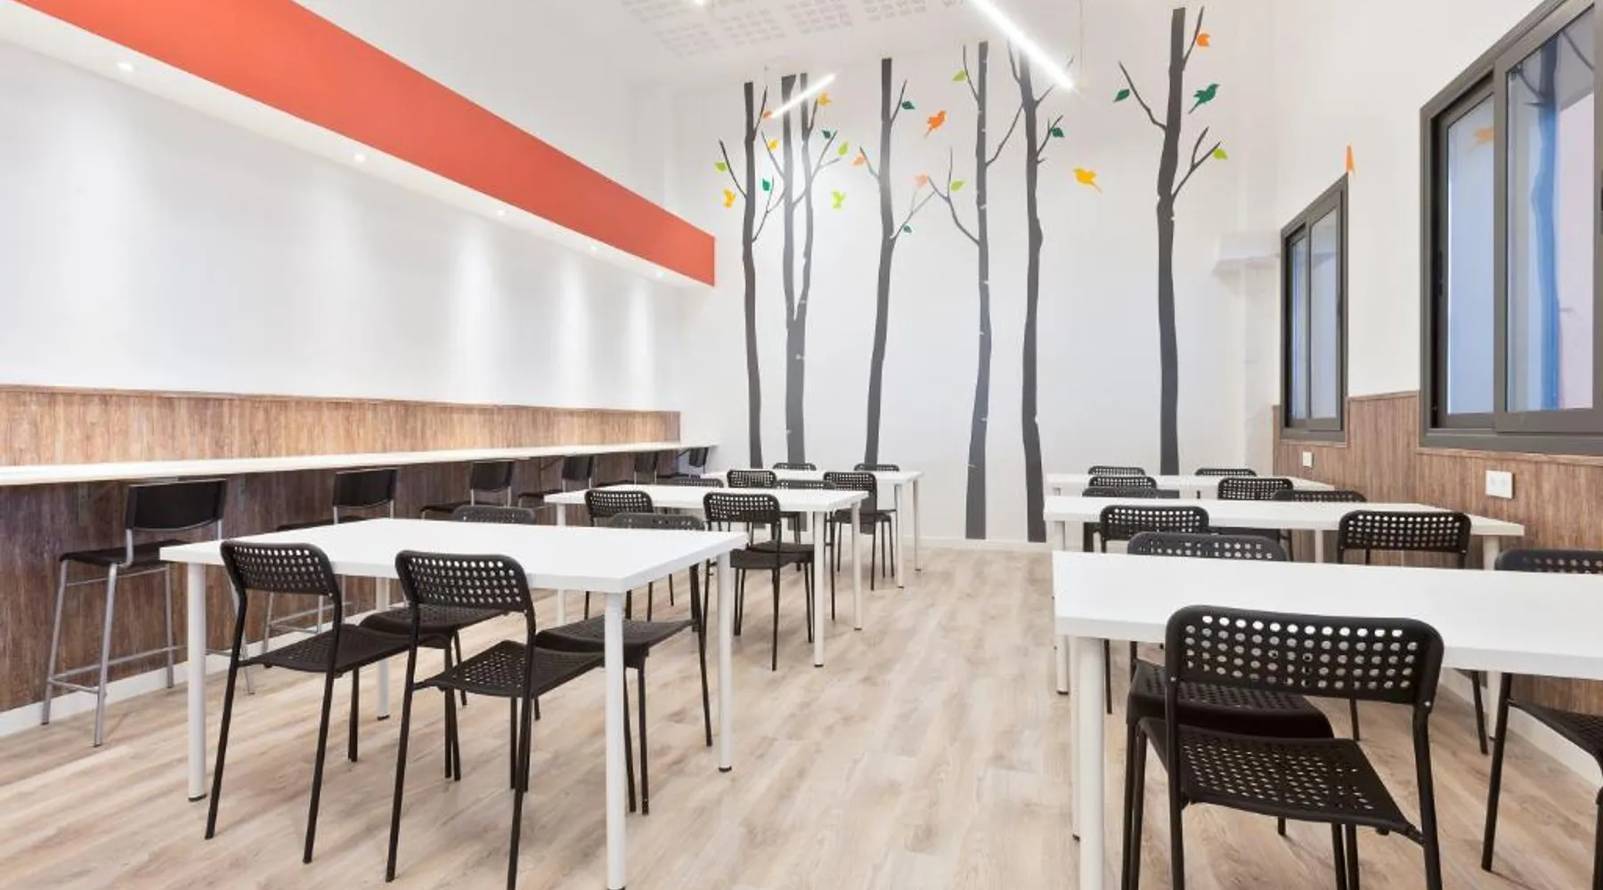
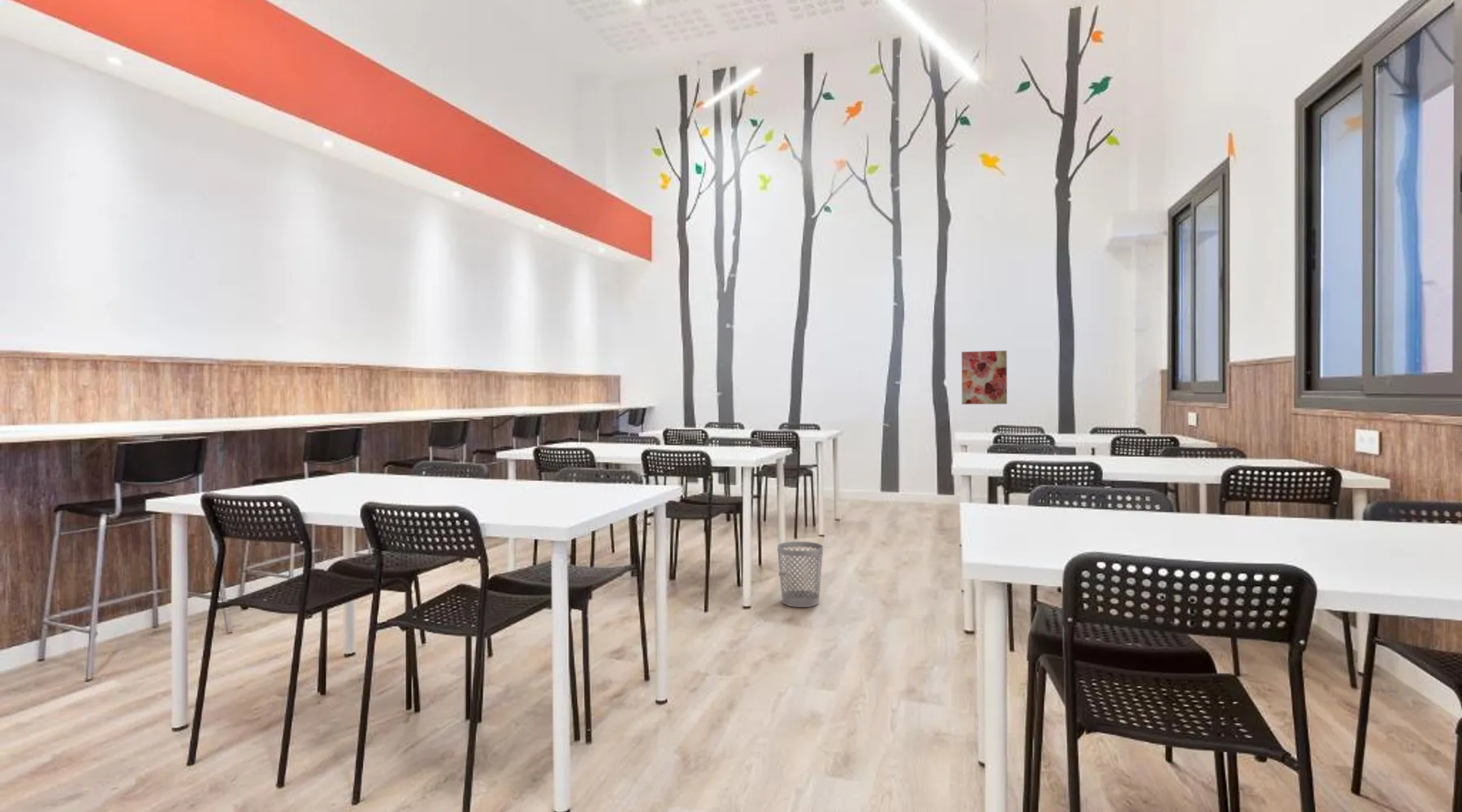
+ wastebasket (799, 574)
+ wall art (984, 378)
